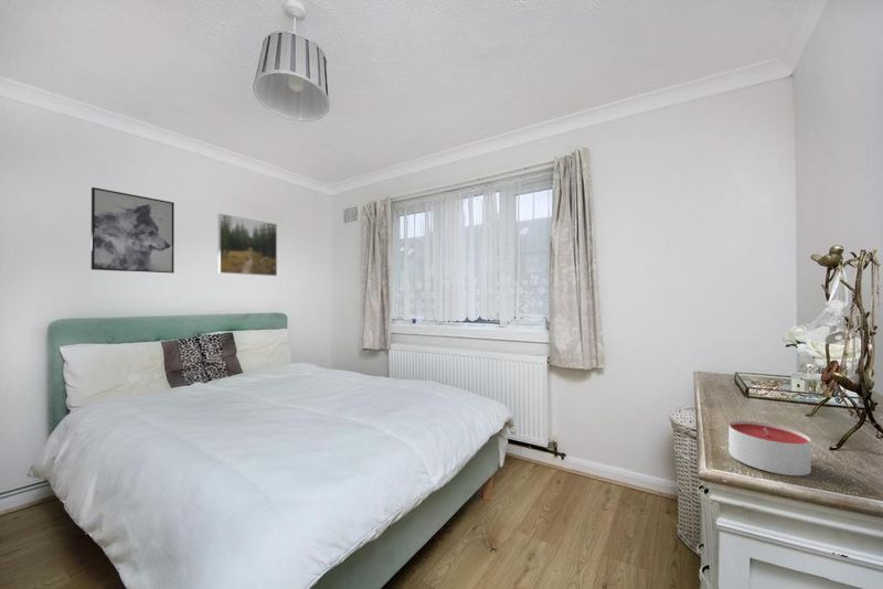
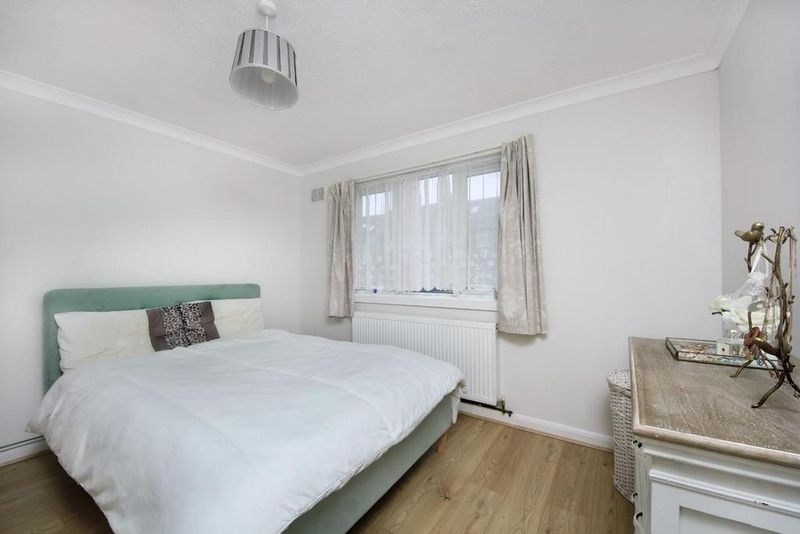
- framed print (248, 246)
- wall art (135, 233)
- candle (767, 445)
